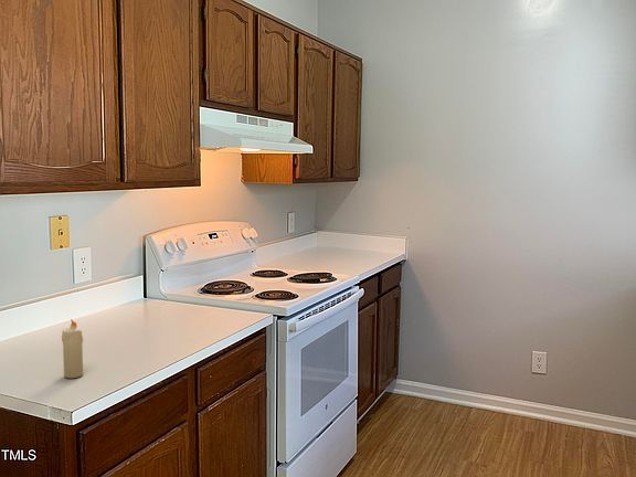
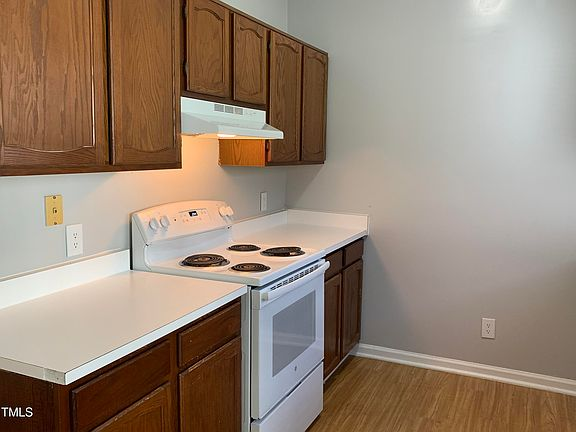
- candle (72, 347)
